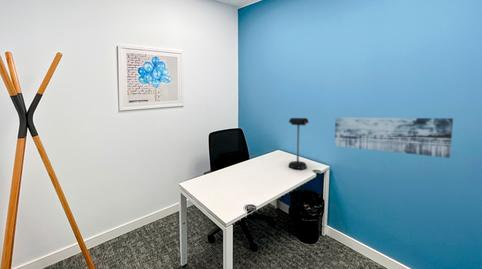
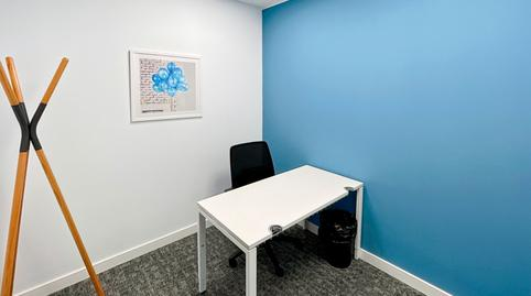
- mailbox (297, 142)
- wall art (384, 134)
